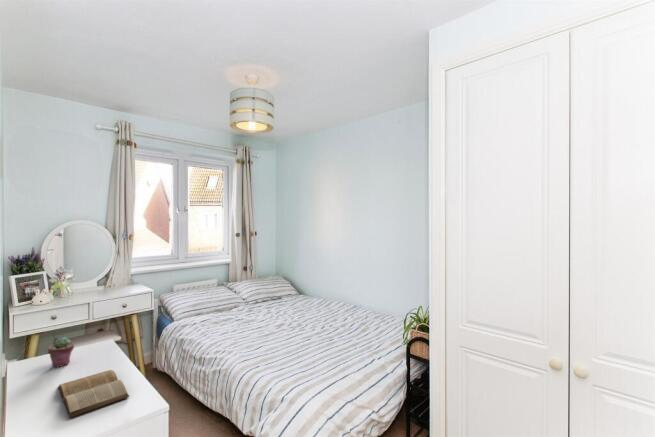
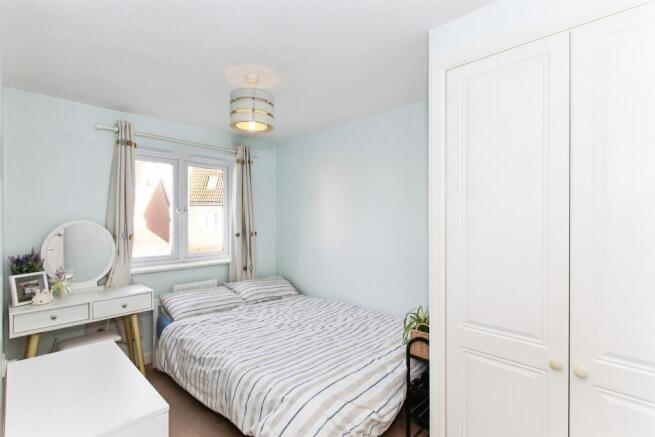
- book (92, 387)
- potted succulent (61, 351)
